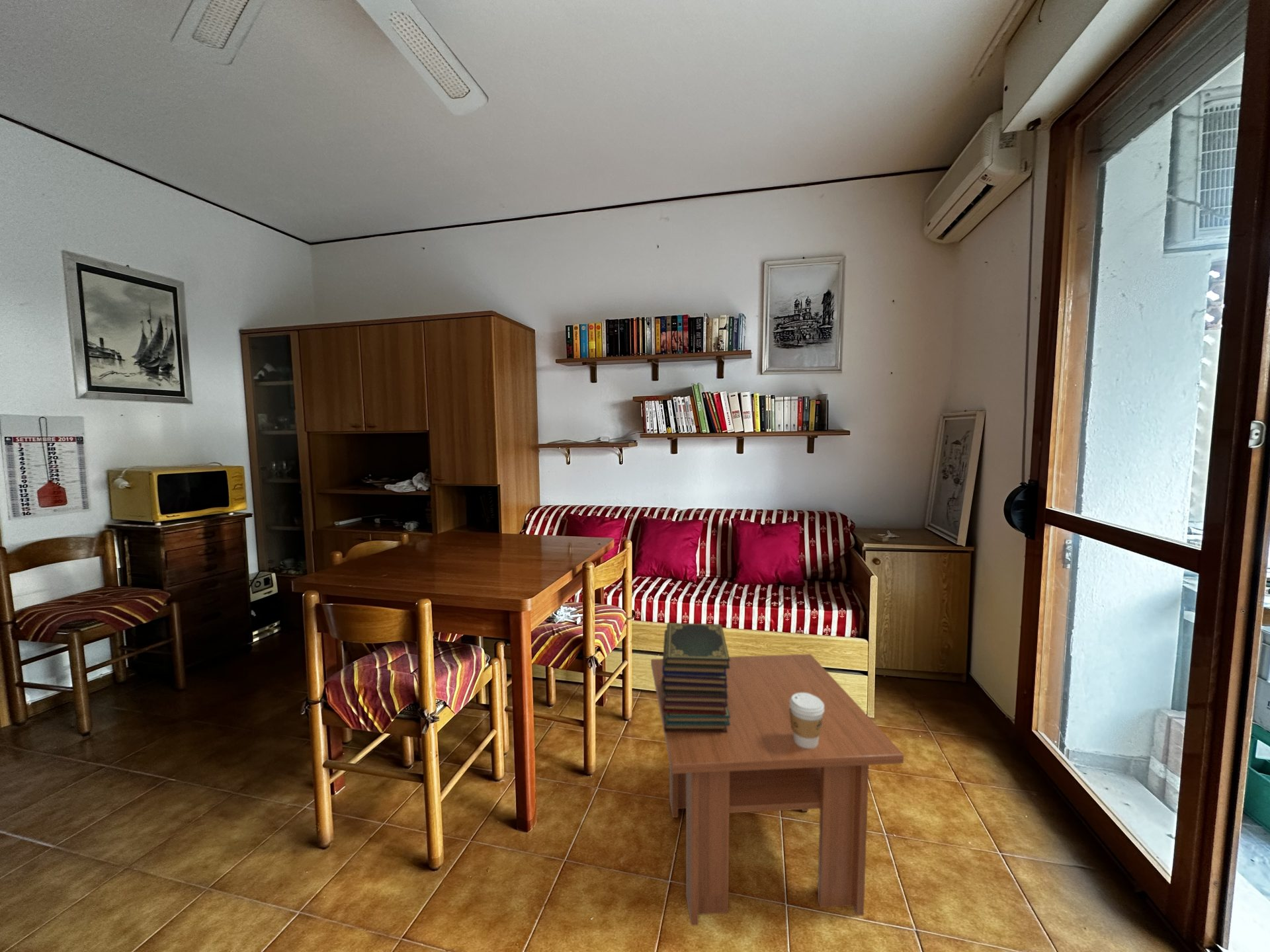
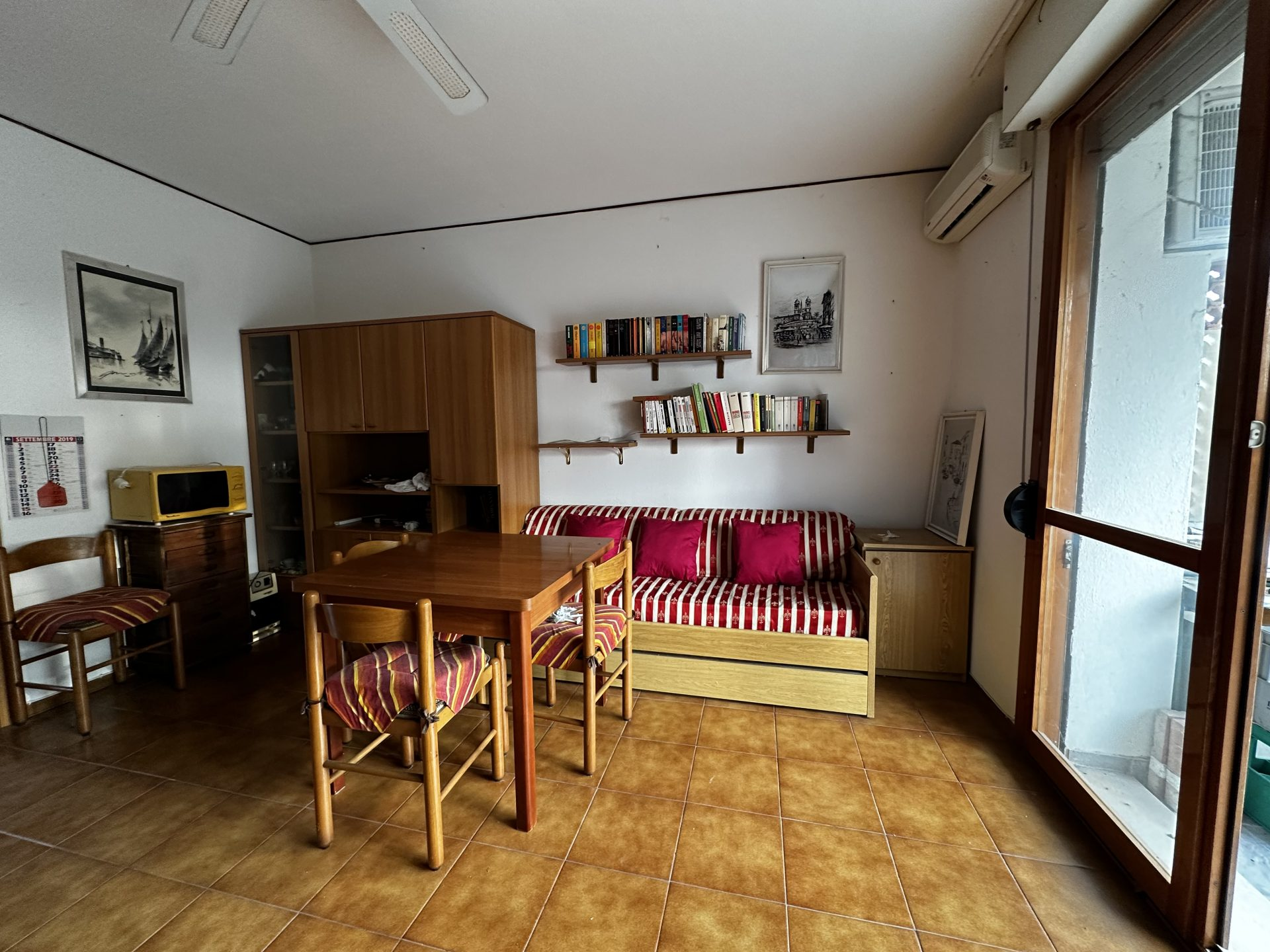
- coffee cup (806, 719)
- book stack (694, 674)
- coffee table (754, 774)
